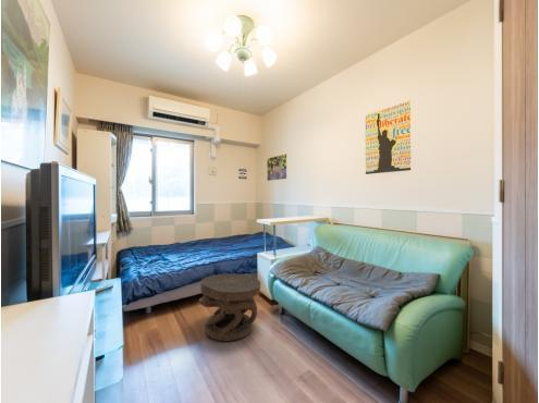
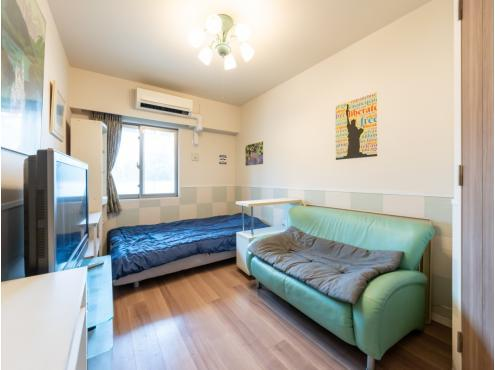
- carved stool (229, 304)
